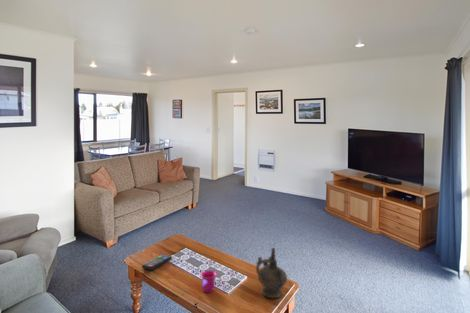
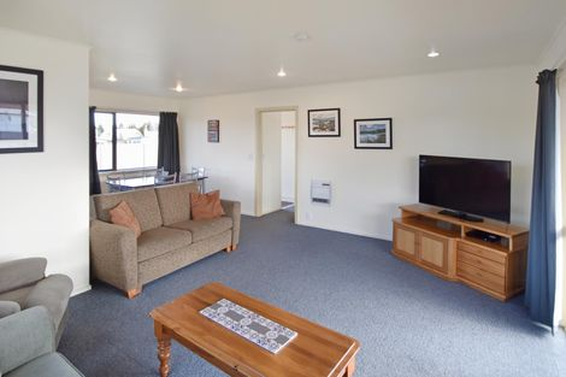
- mug (209, 281)
- ceremonial vessel (270, 270)
- remote control (157, 261)
